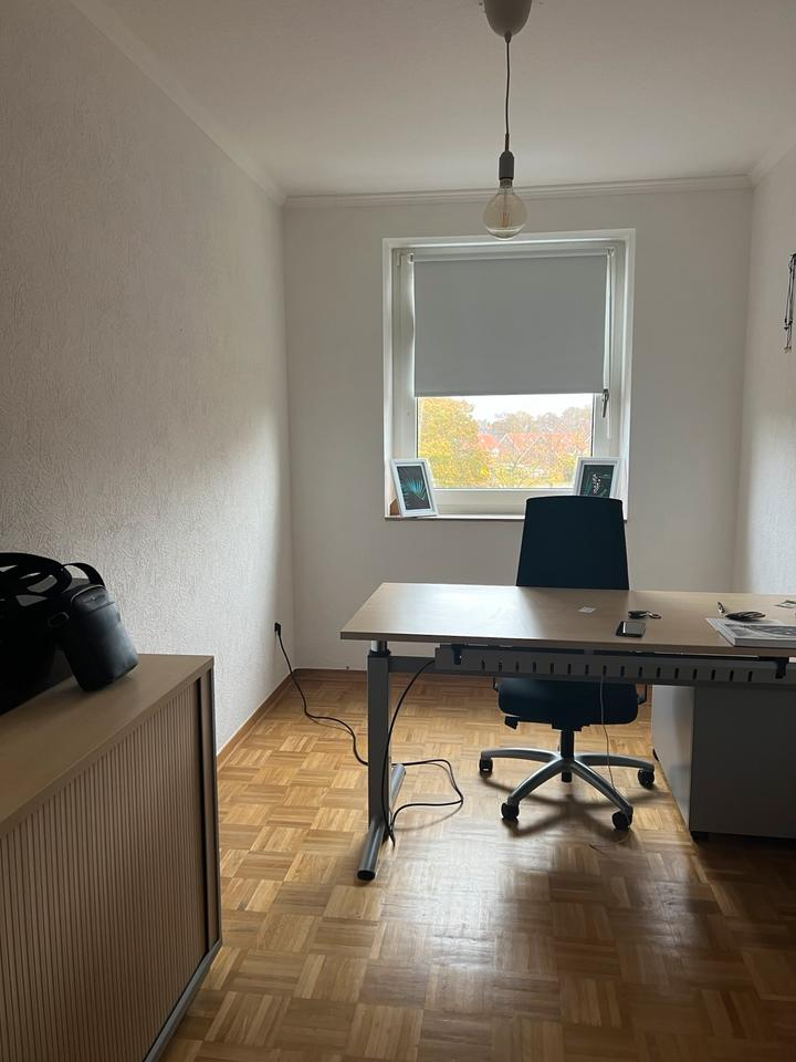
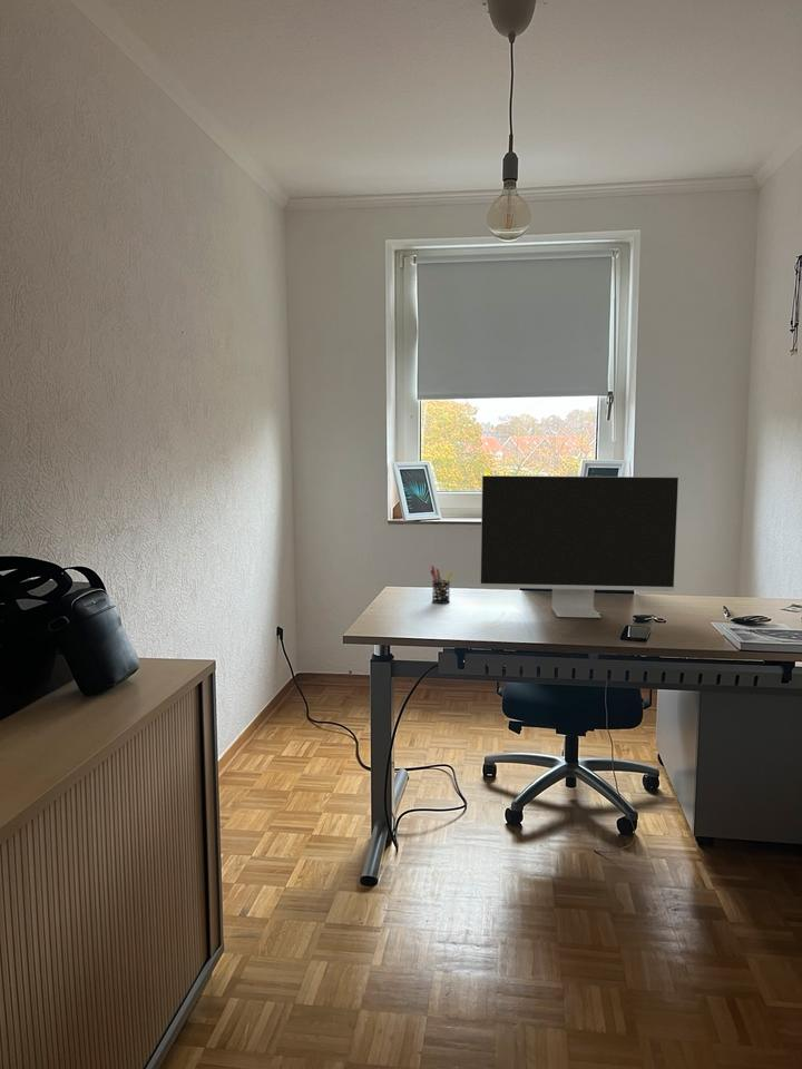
+ monitor (577, 545)
+ pen holder (439, 583)
